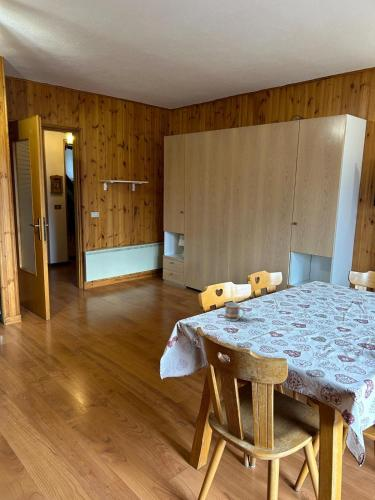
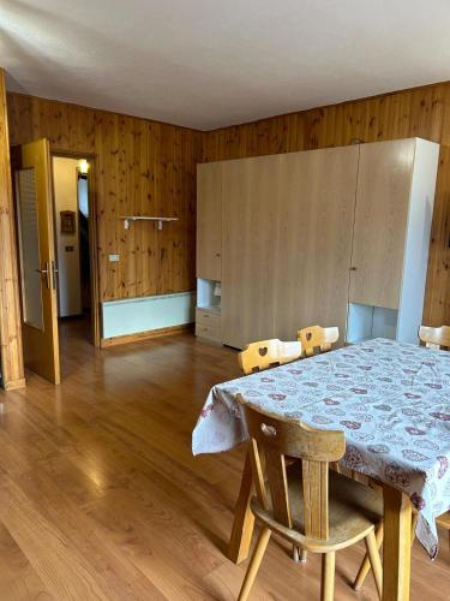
- cup (234, 311)
